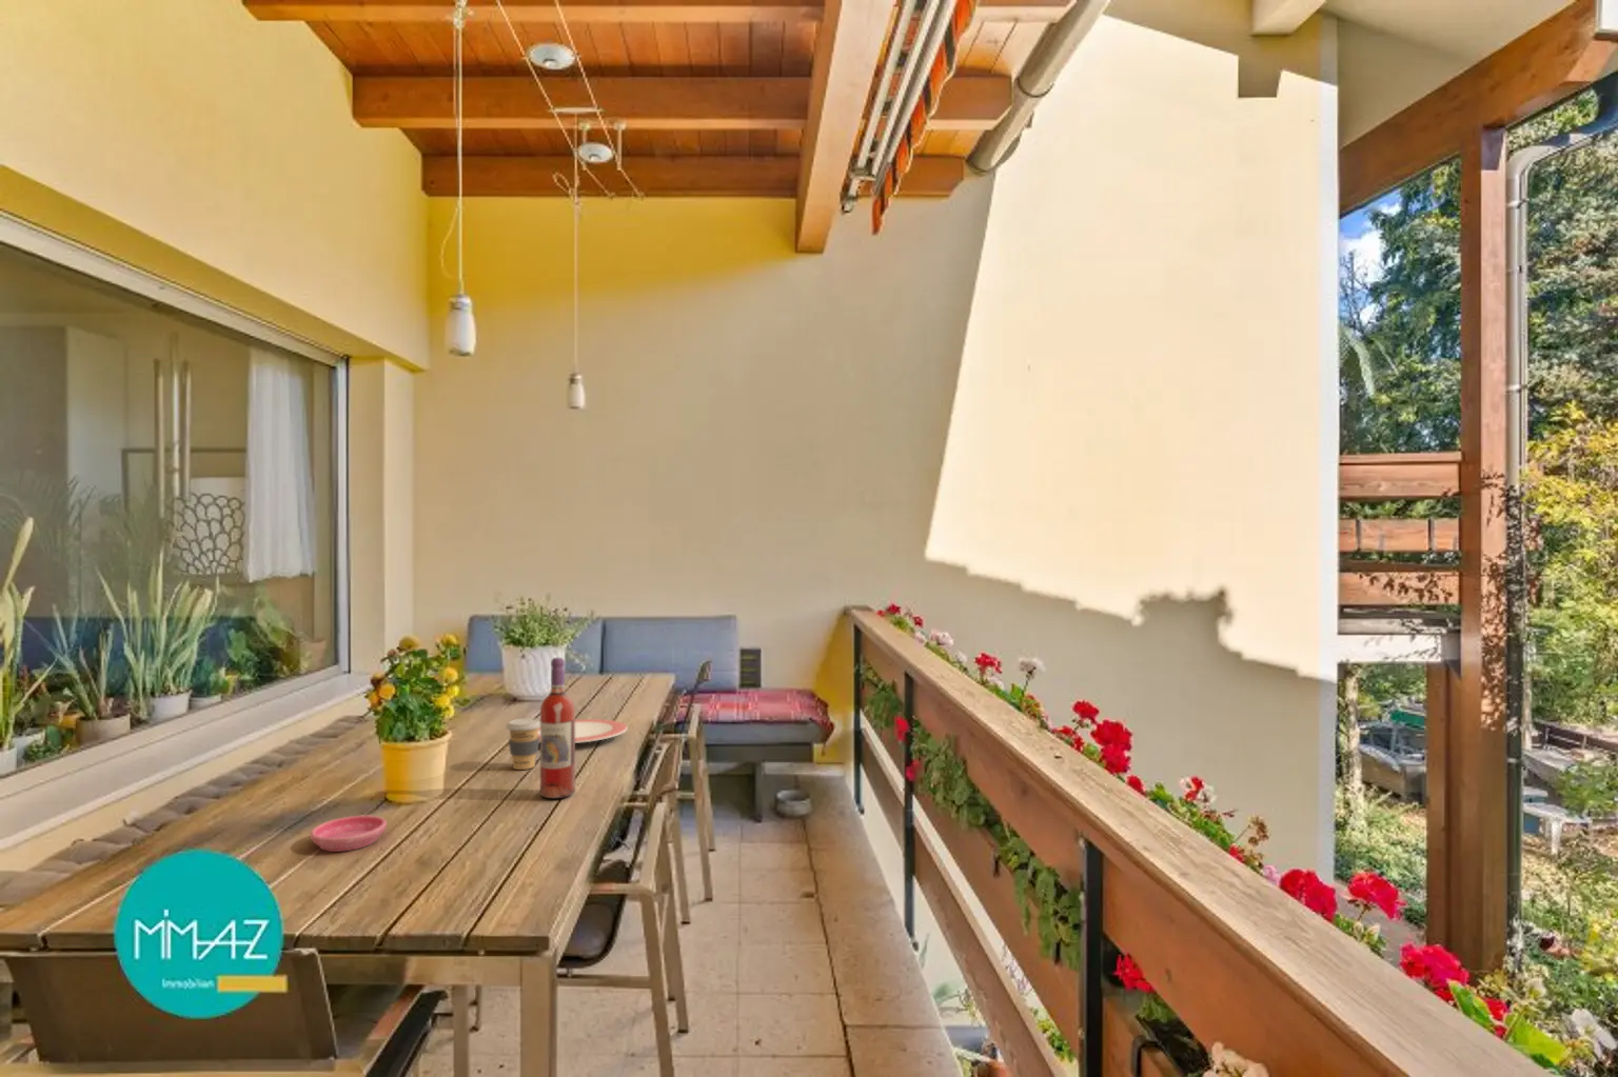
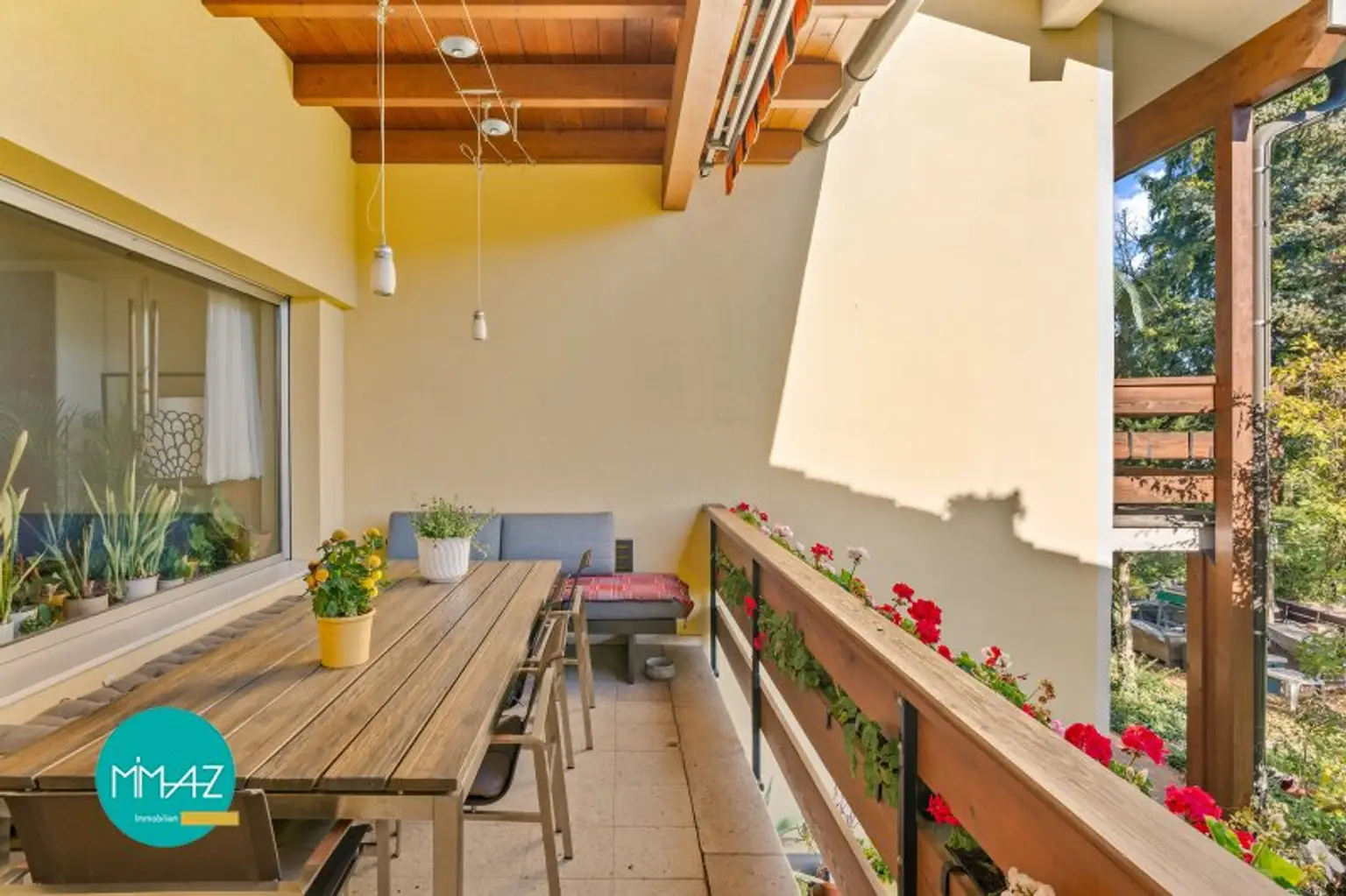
- plate (575, 733)
- coffee cup (524, 743)
- saucer (349, 834)
- wine bottle (558, 726)
